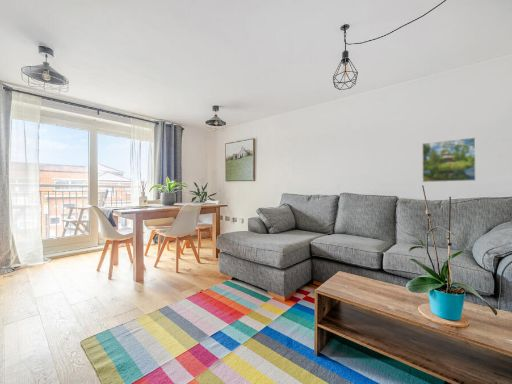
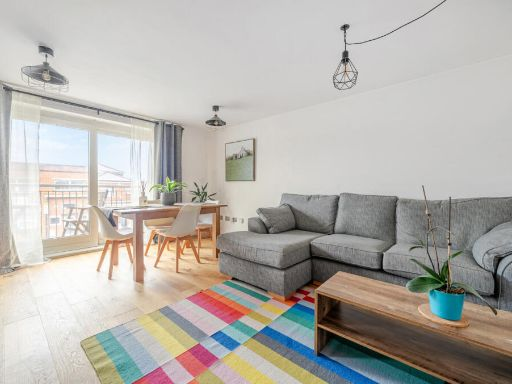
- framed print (447, 161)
